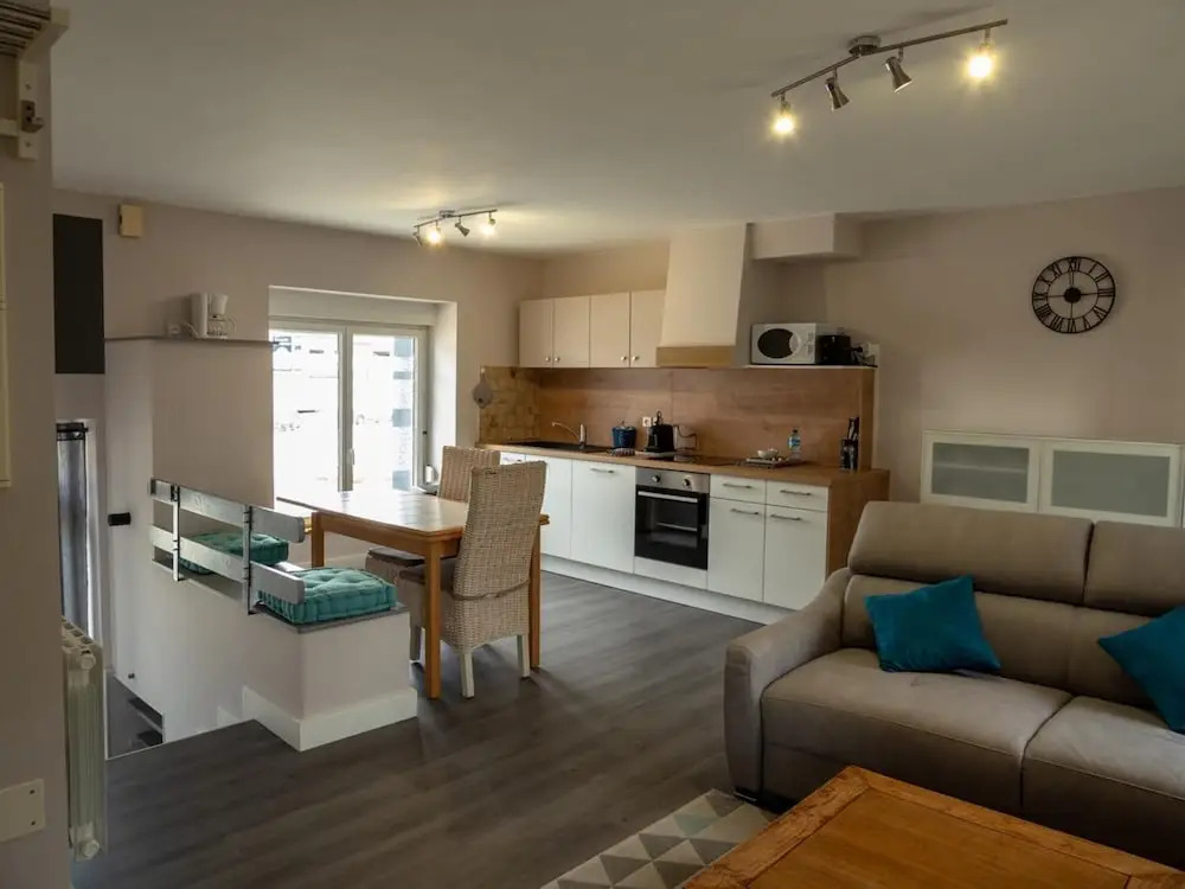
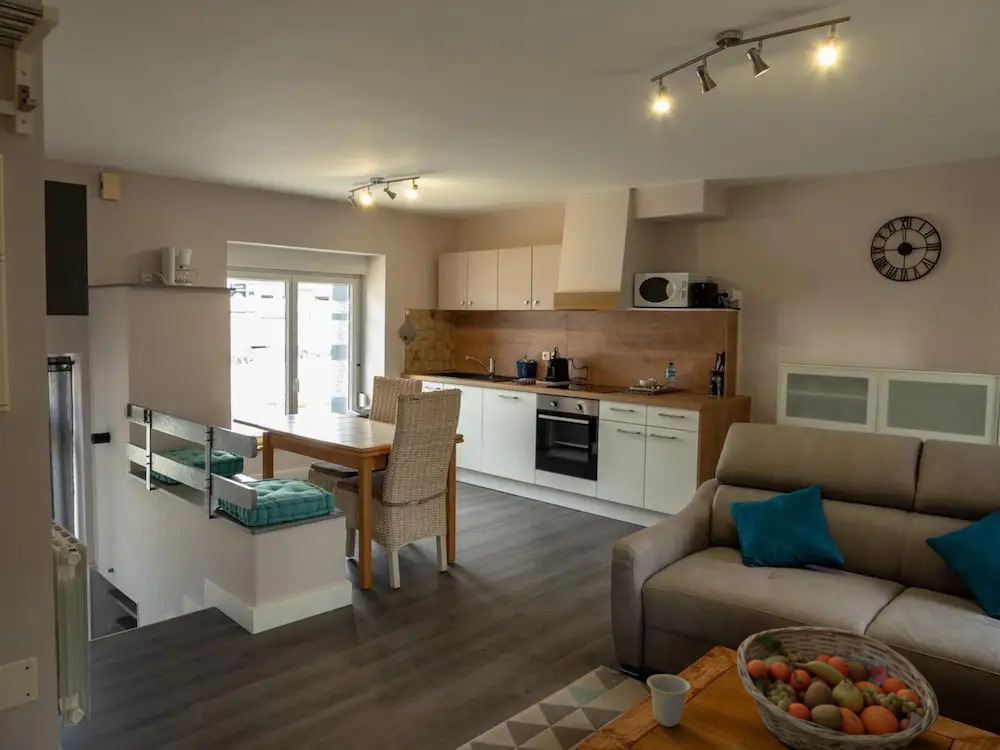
+ cup (668, 702)
+ fruit basket (832, 691)
